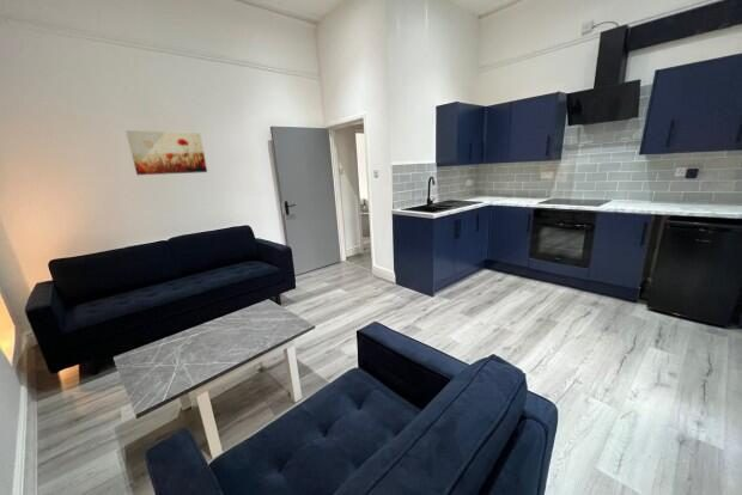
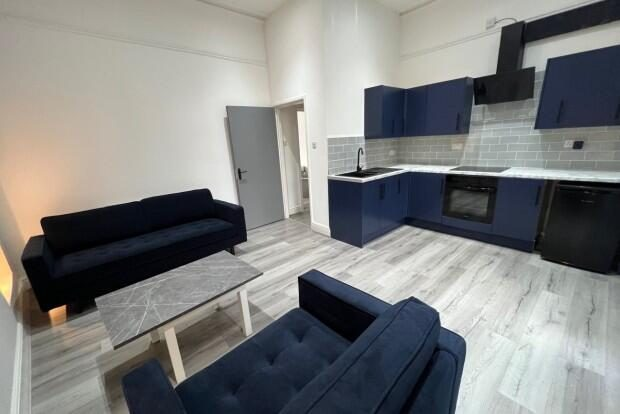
- wall art (169, 153)
